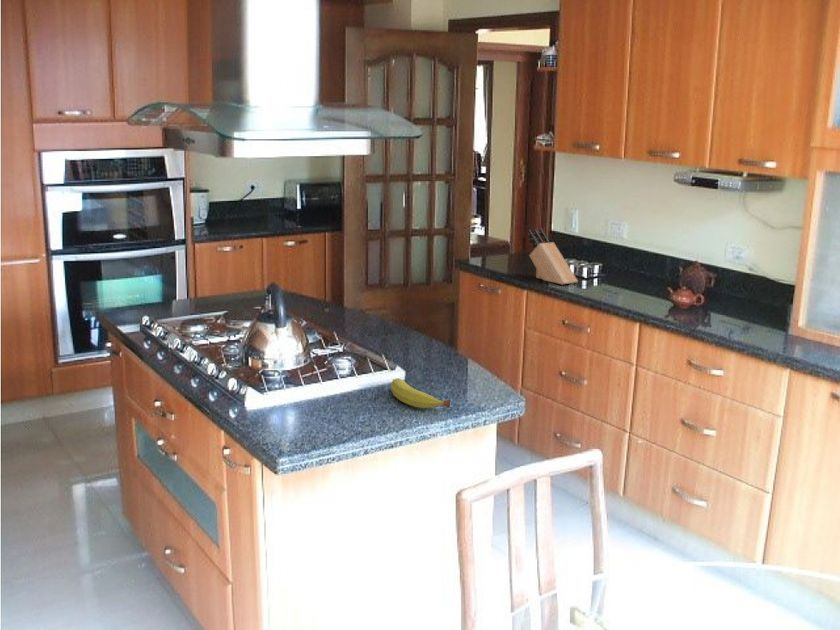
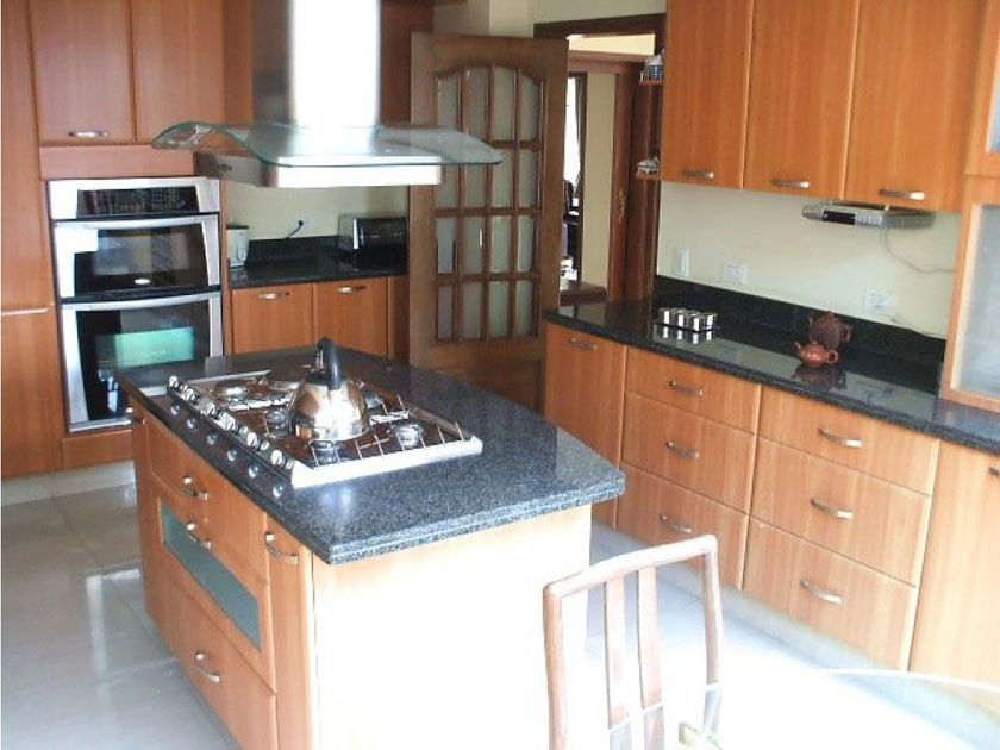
- fruit (416, 392)
- knife block (550, 255)
